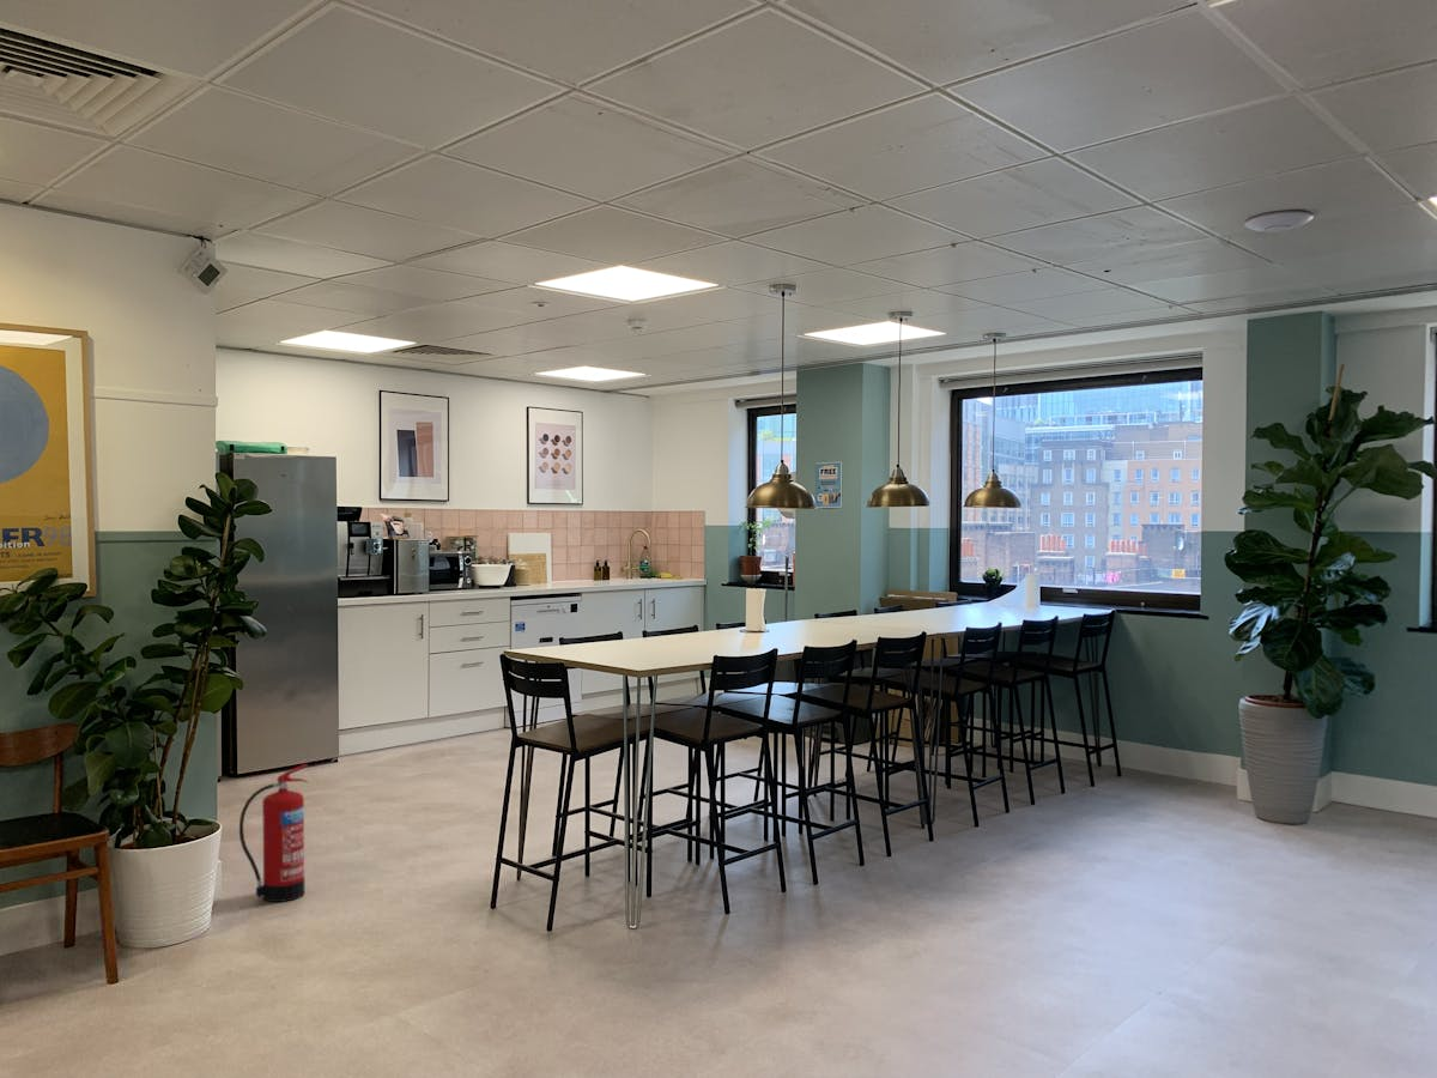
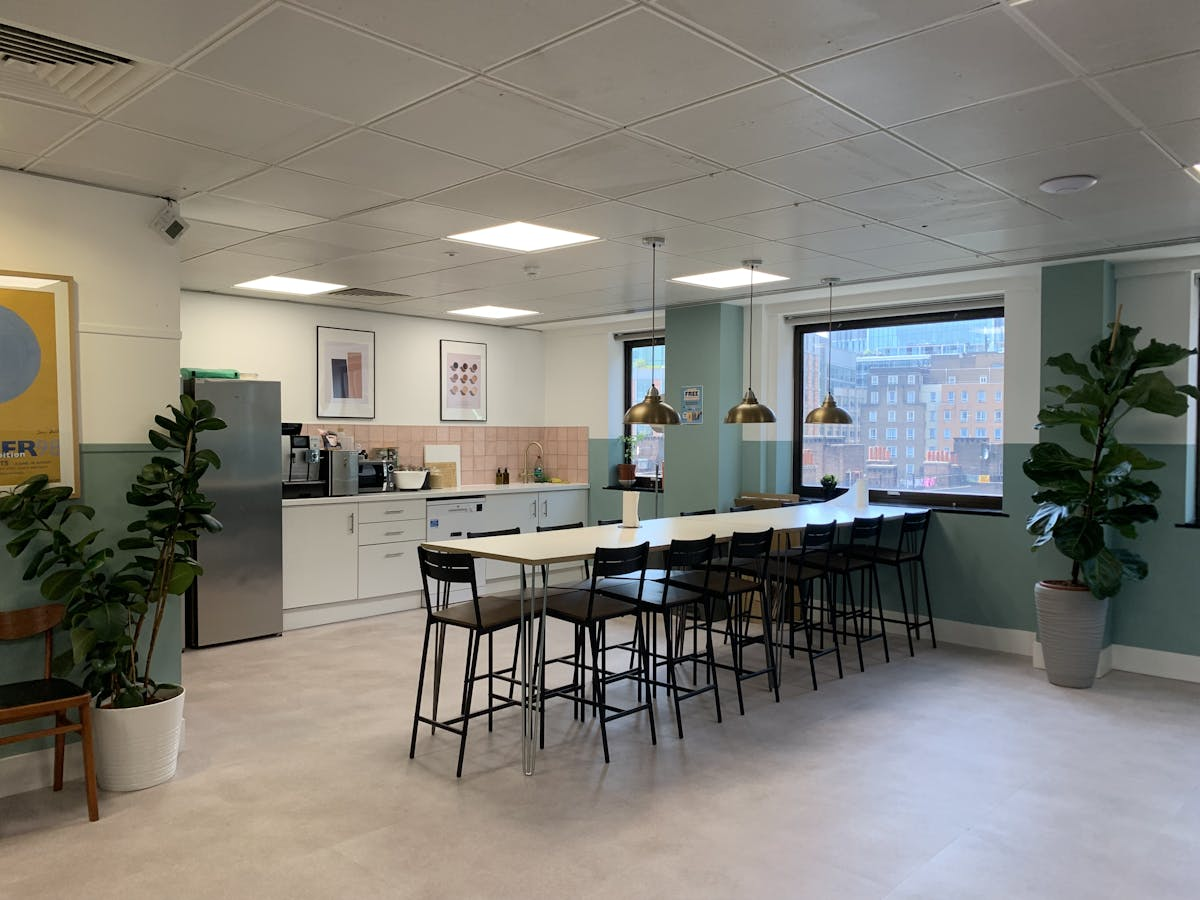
- fire extinguisher (274, 834)
